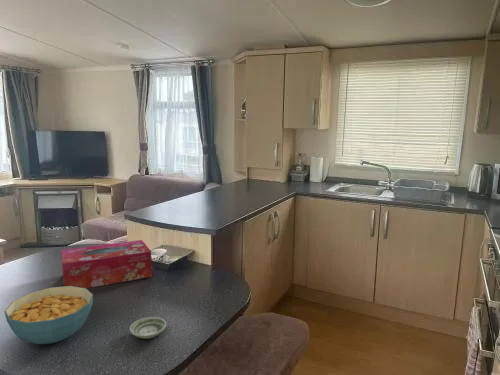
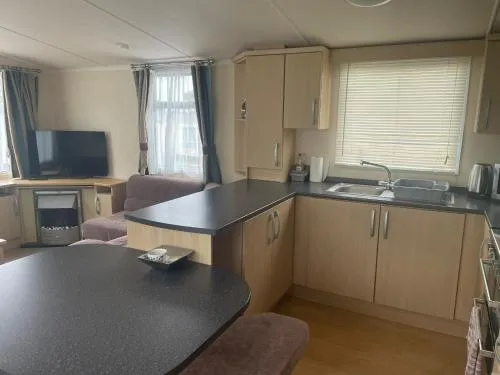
- cereal bowl (52, 319)
- saucer (148, 329)
- tissue box (106, 263)
